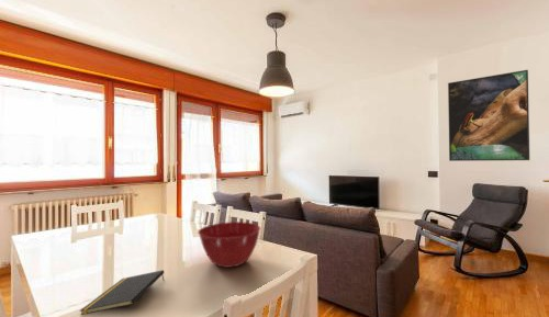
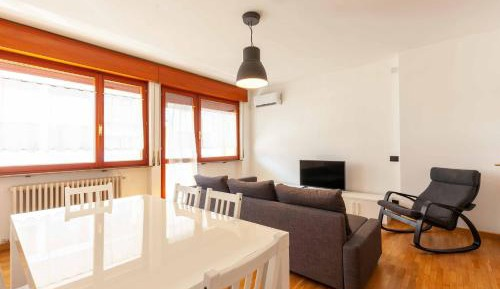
- notepad (126, 290)
- mixing bowl (229, 245)
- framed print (485, 118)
